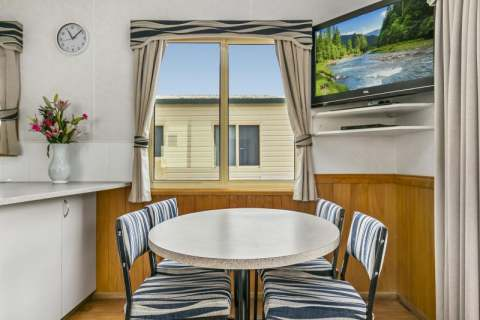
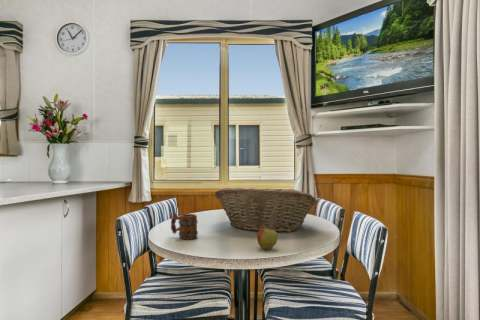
+ mug (184, 224)
+ apple (267, 237)
+ fruit basket (264, 205)
